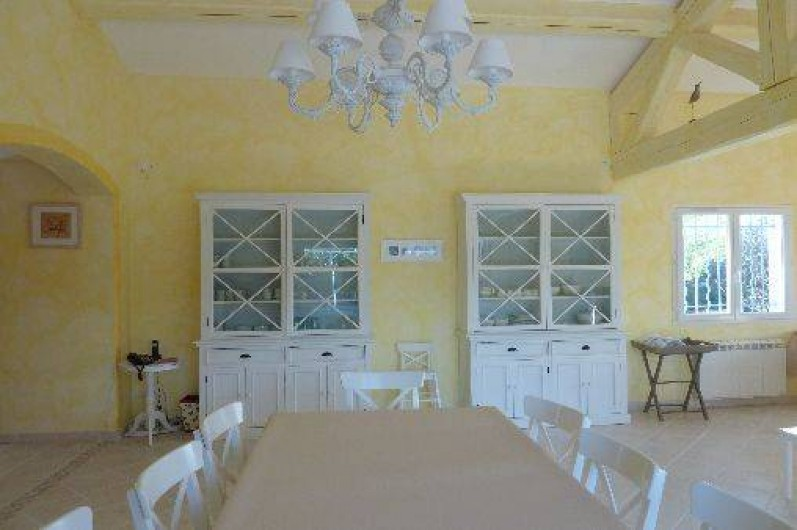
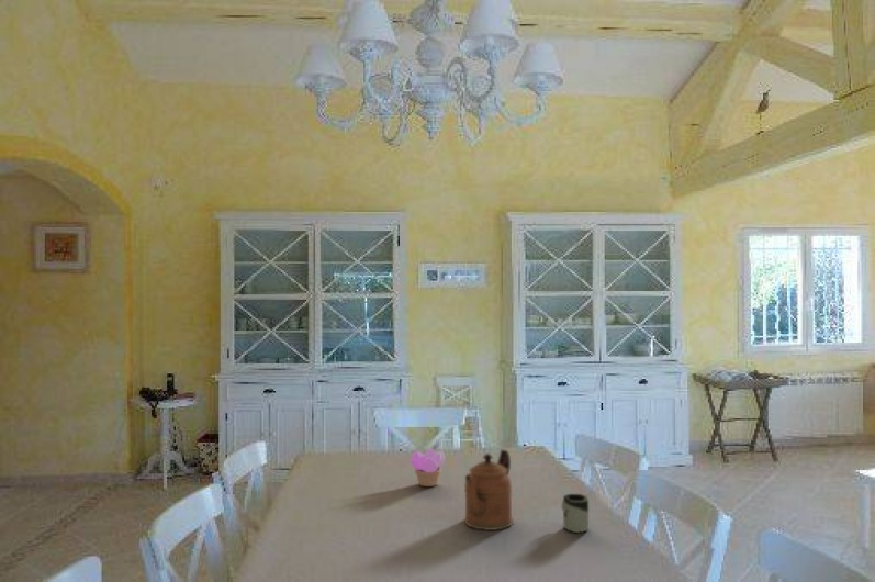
+ coffeepot (489, 486)
+ succulent plant (428, 467)
+ cup (573, 511)
